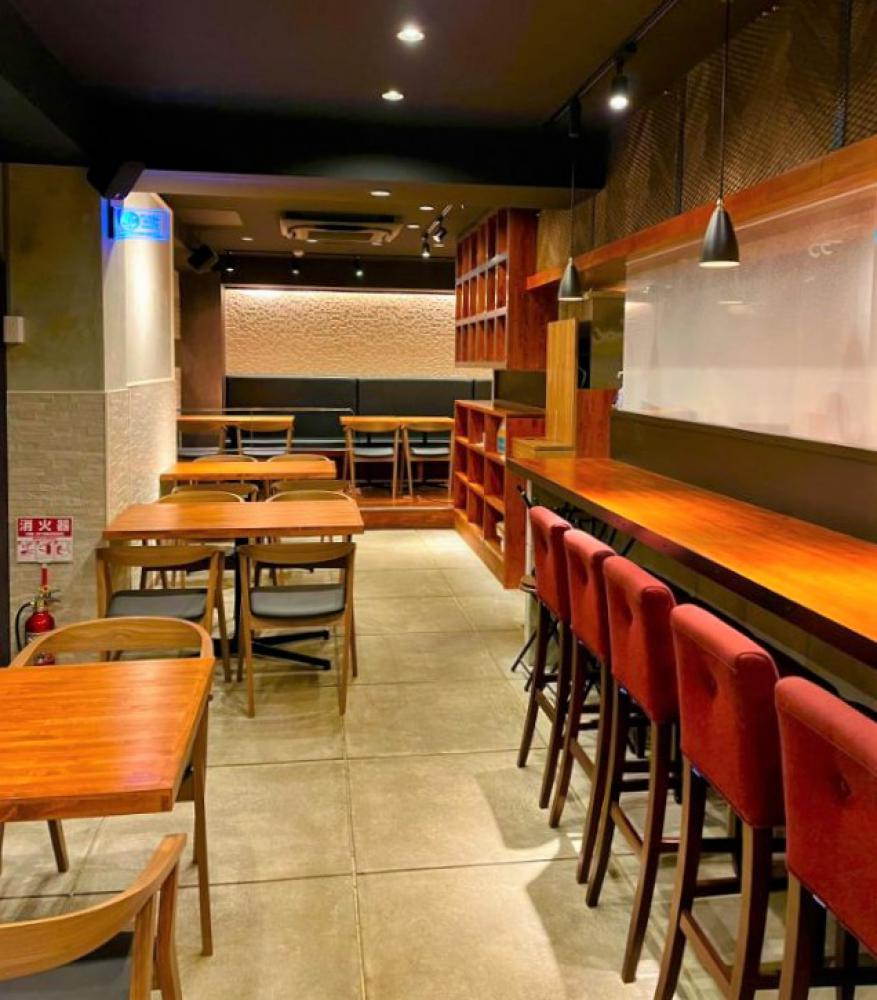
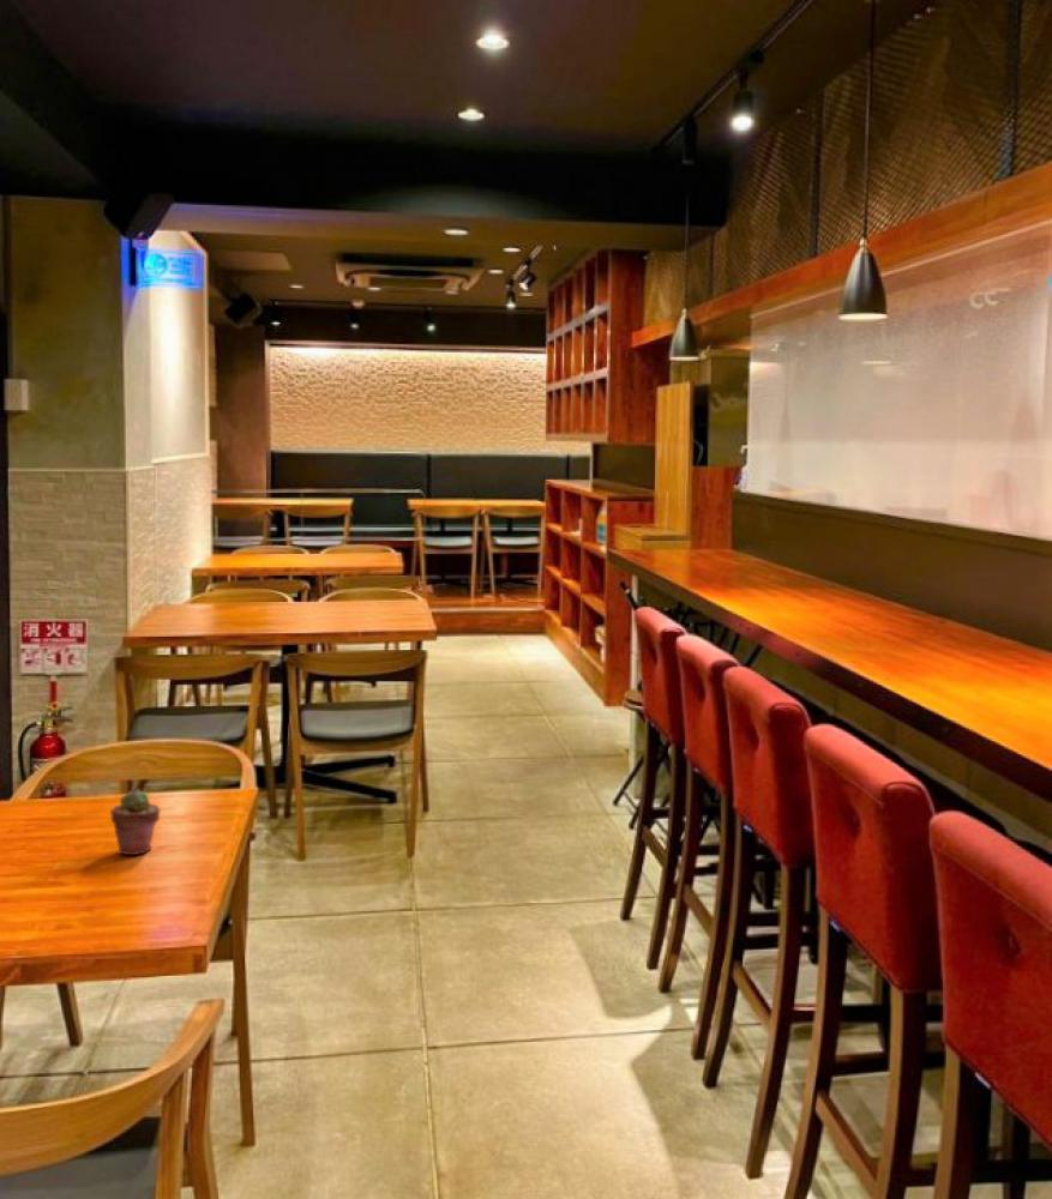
+ potted succulent (134, 820)
